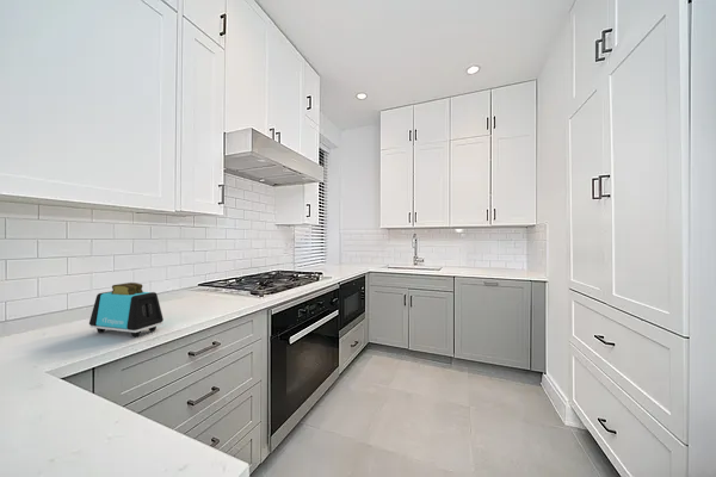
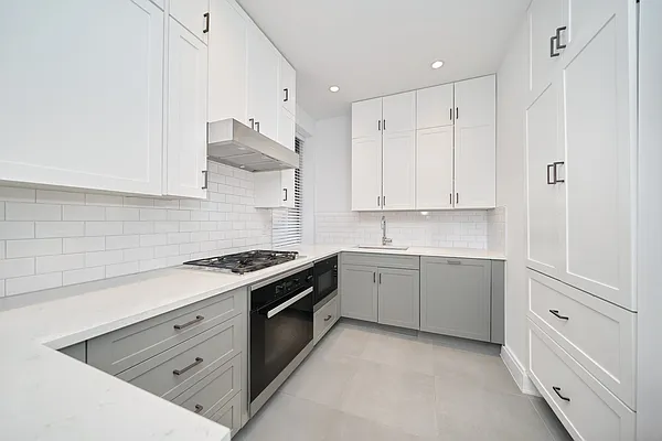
- toaster (126, 306)
